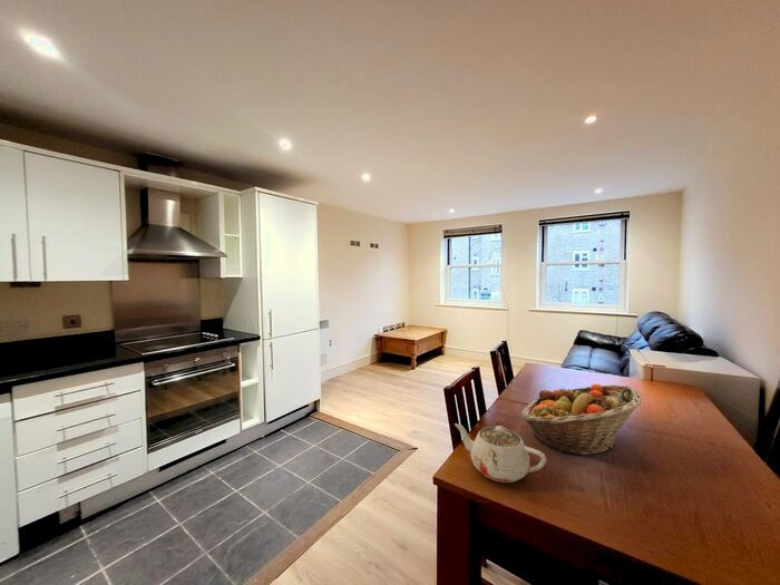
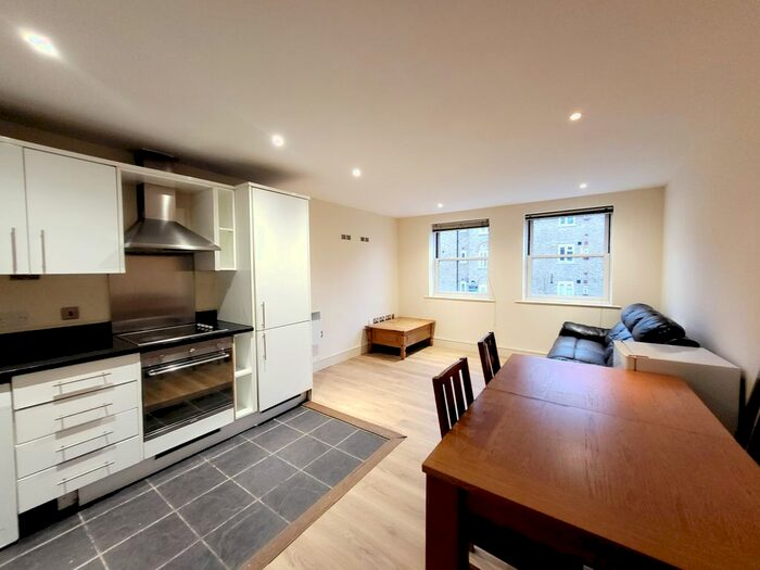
- fruit basket (577, 411)
- teapot (496, 448)
